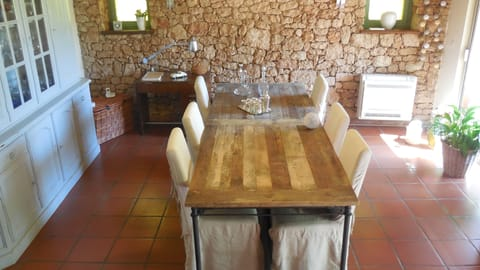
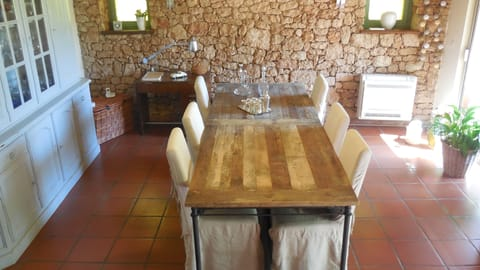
- candle (311, 117)
